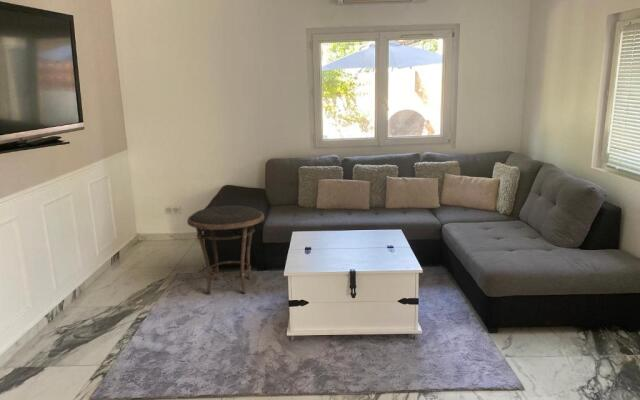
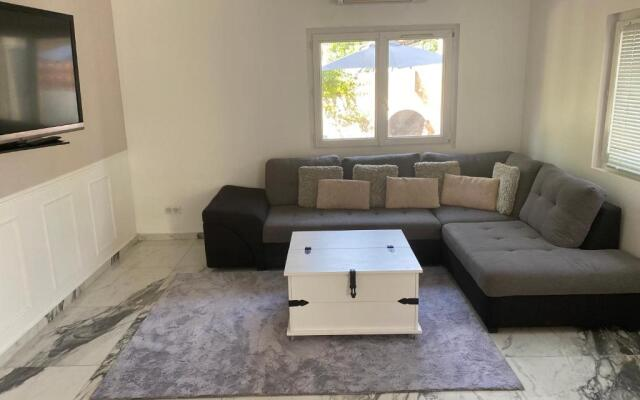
- side table (227, 239)
